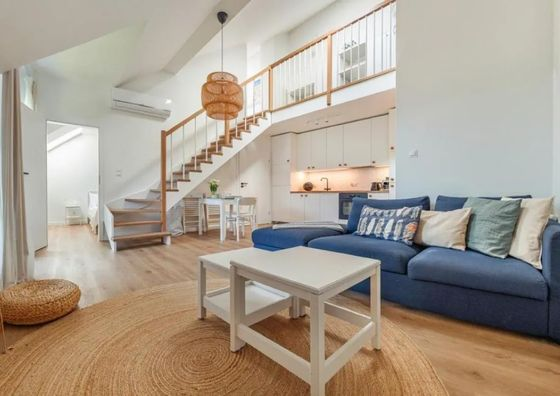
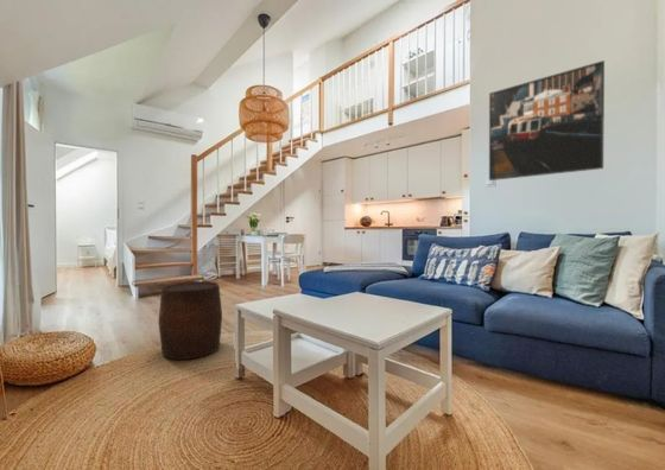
+ stool (191, 317)
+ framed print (540, 127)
